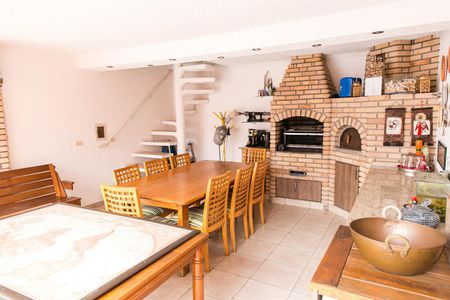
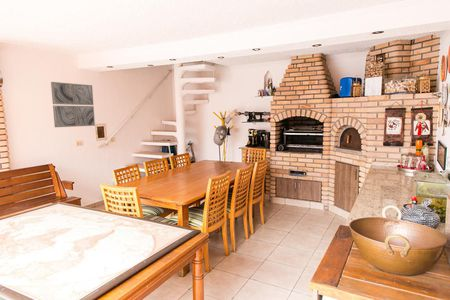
+ wall art (74, 104)
